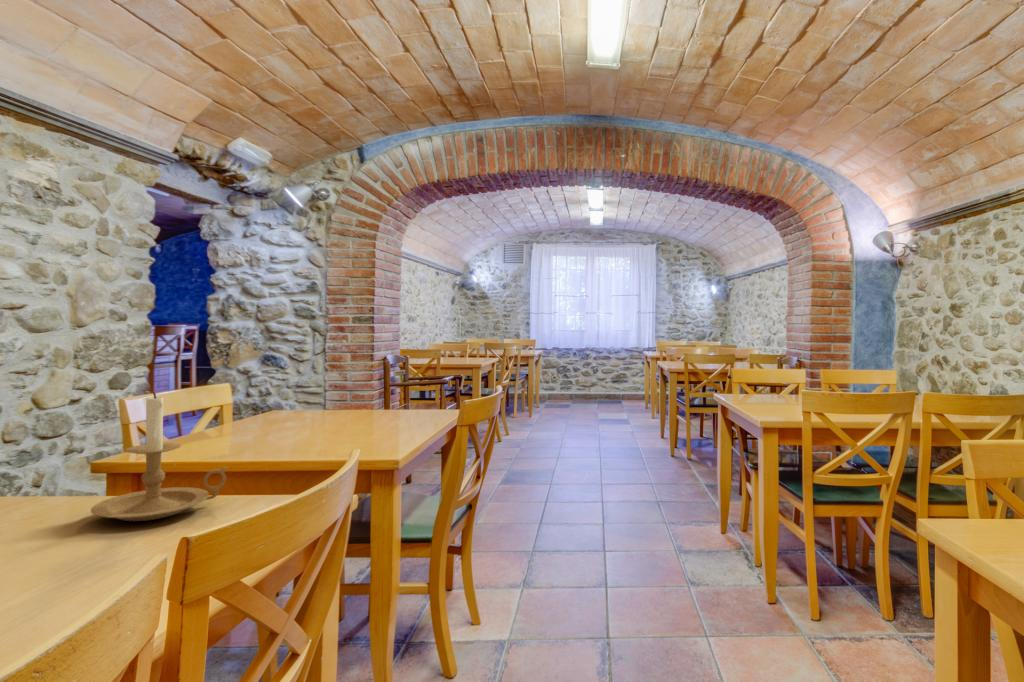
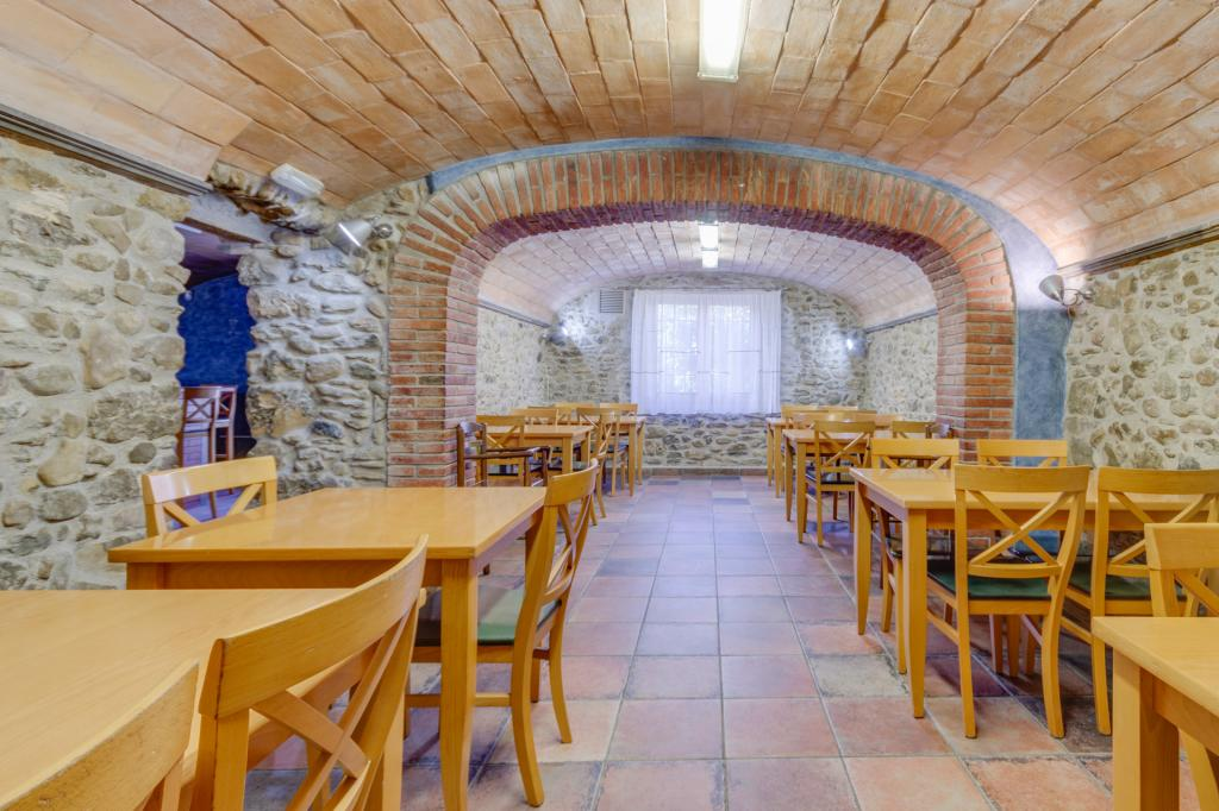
- candle holder (154, 452)
